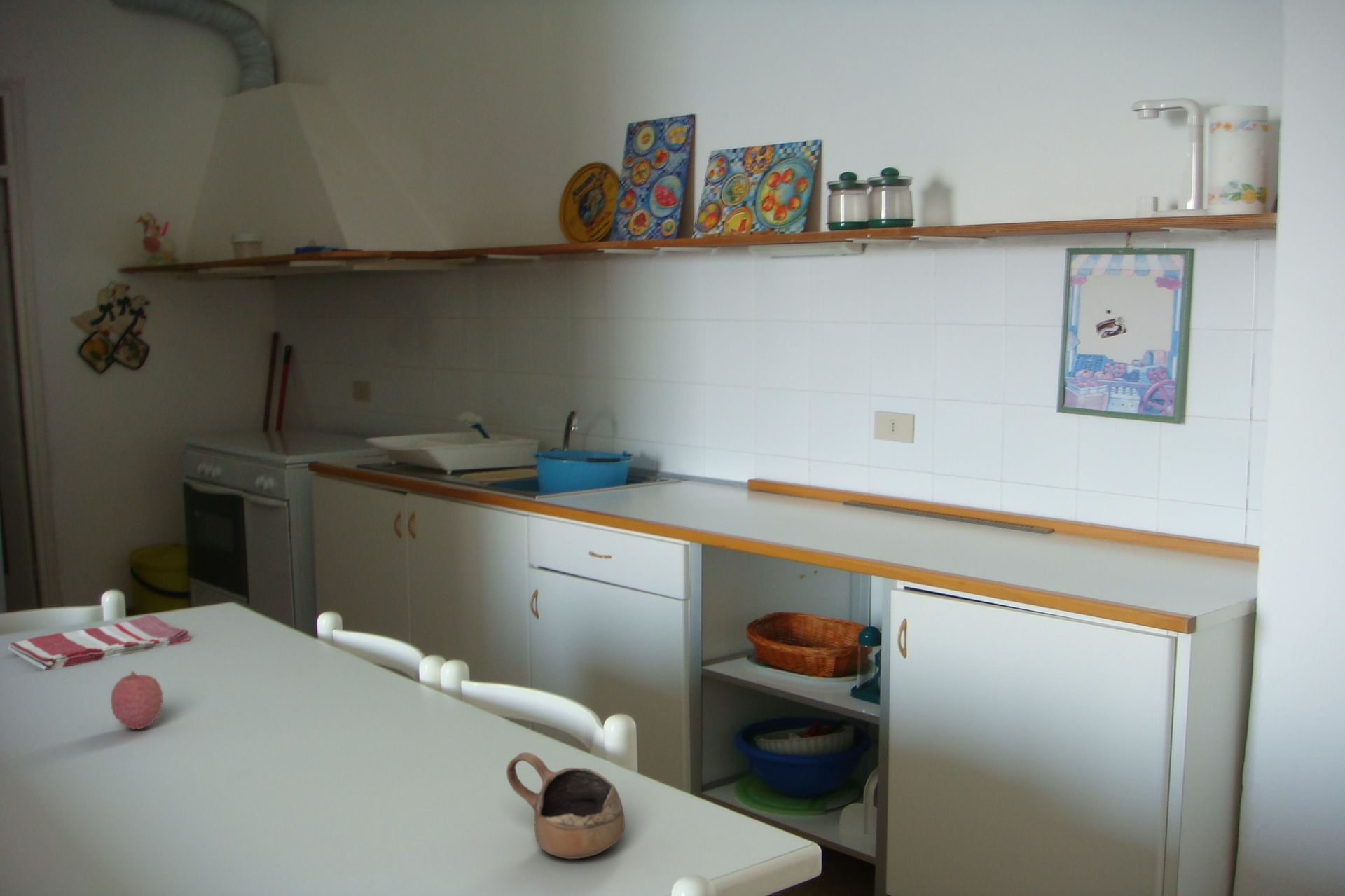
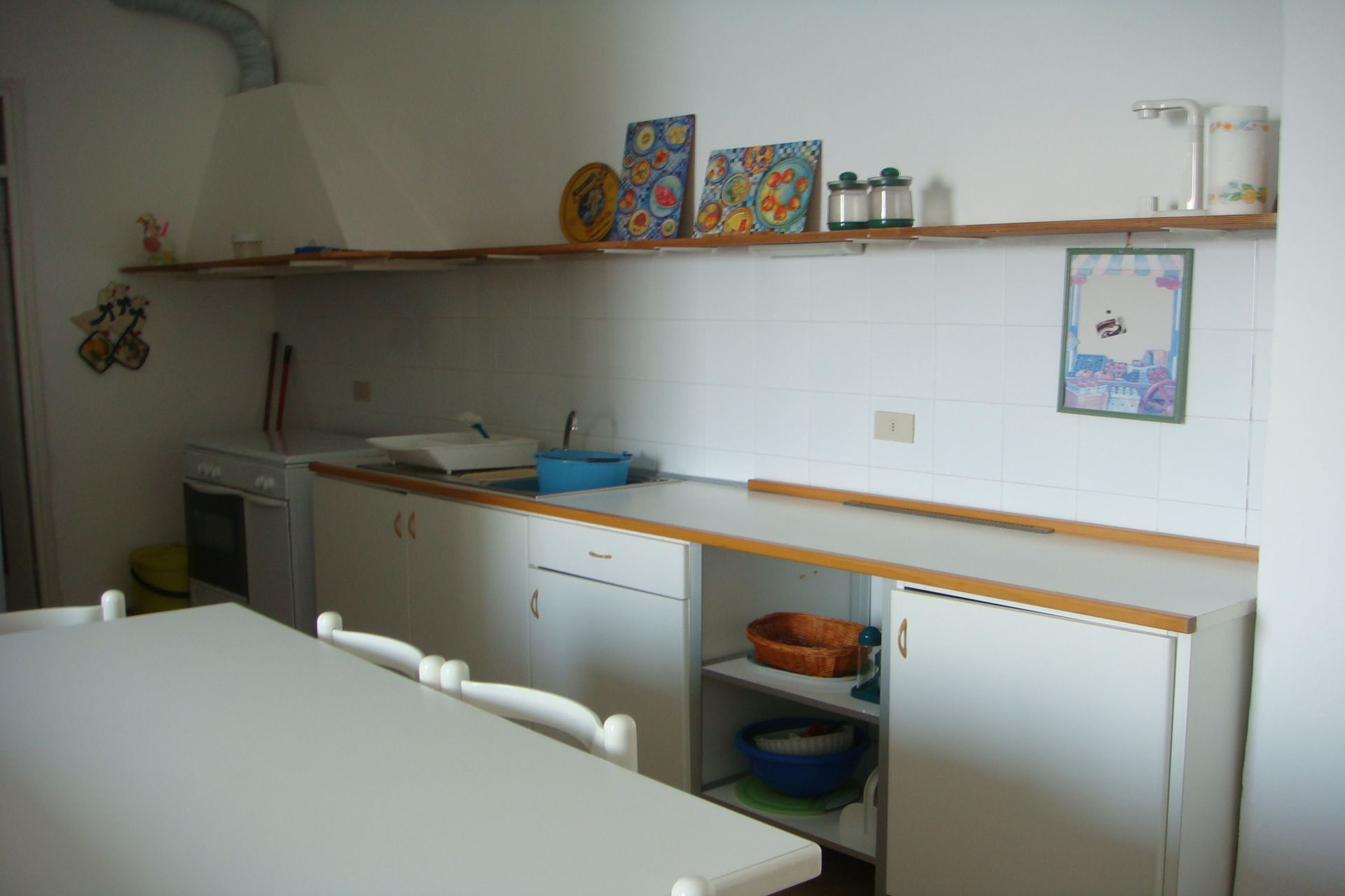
- cup (570, 801)
- fruit (137, 700)
- dish towel (100, 640)
